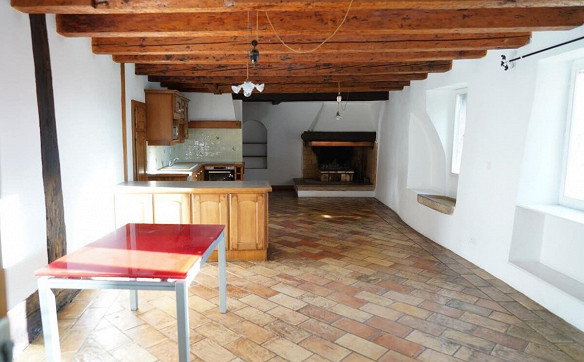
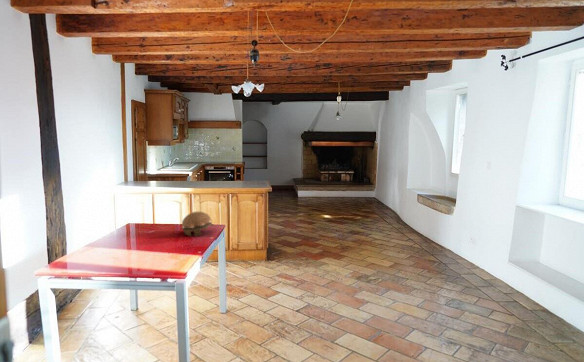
+ decorative bowl (197, 222)
